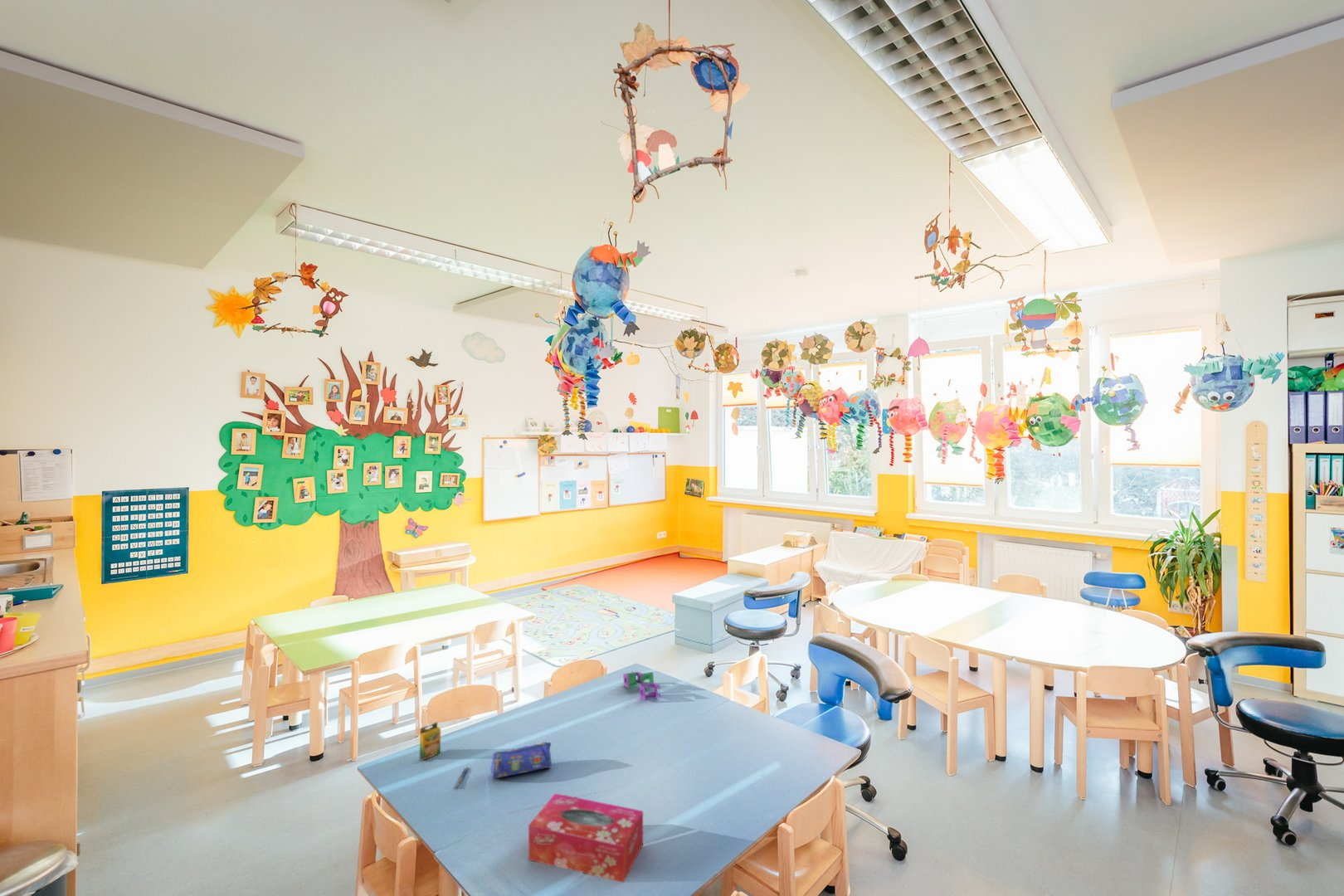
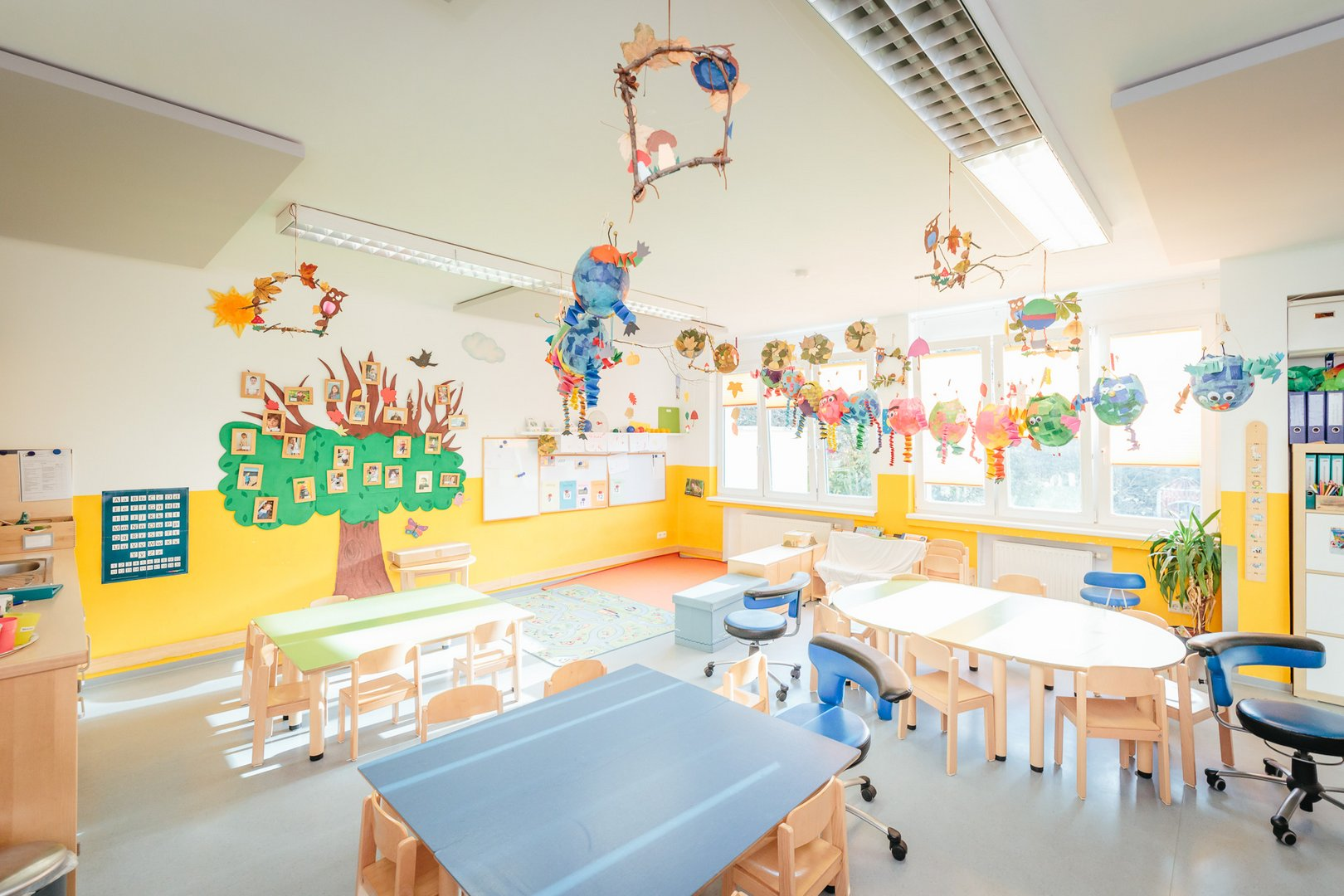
- tissue box (587, 835)
- crayon box (430, 741)
- pen (461, 777)
- puzzle (640, 683)
- pencil case (522, 758)
